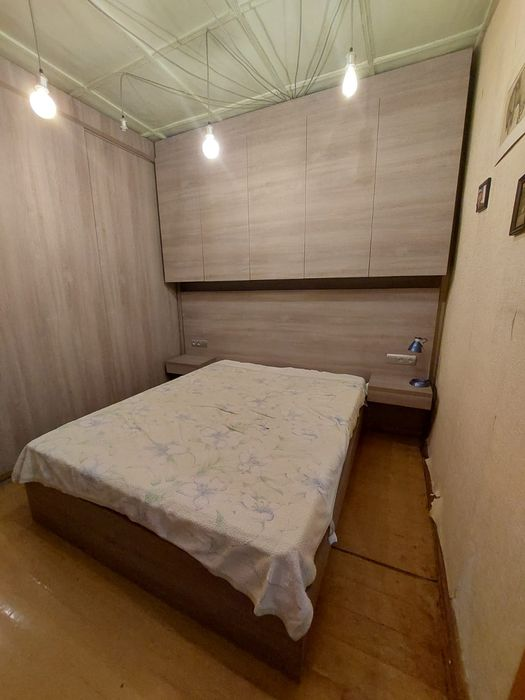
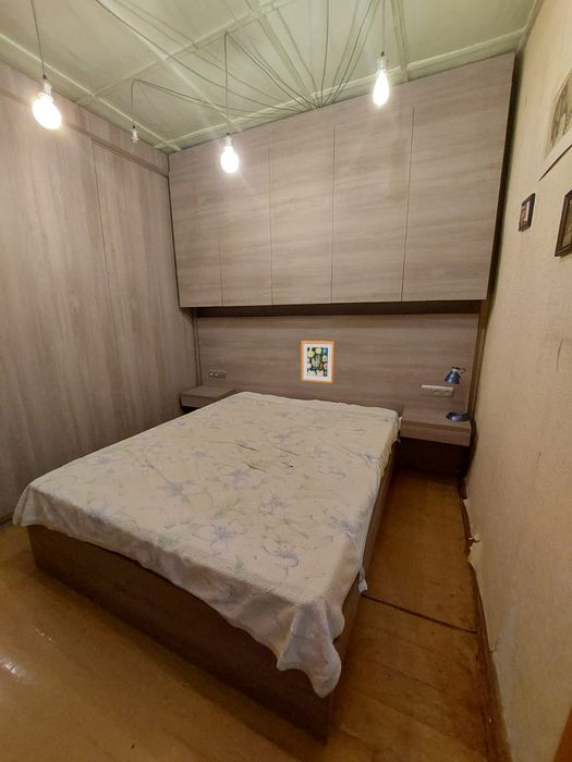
+ wall art (317, 361)
